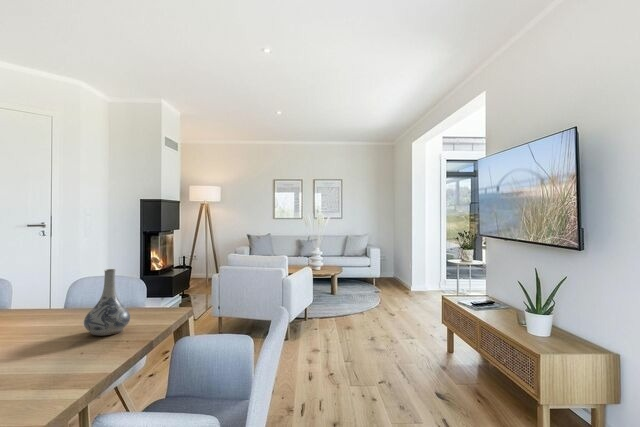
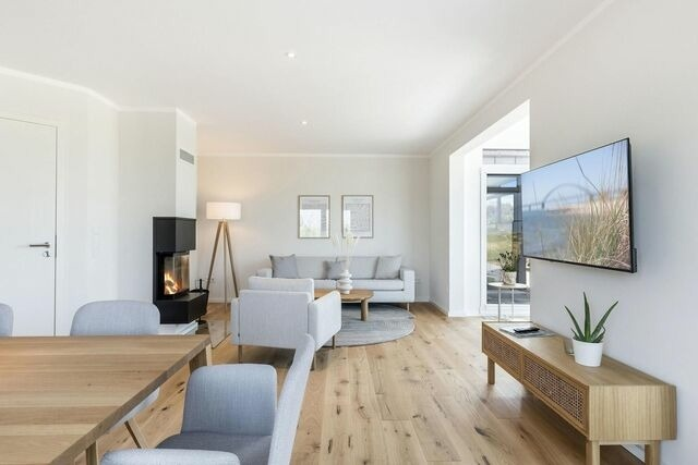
- decorative vase (107, 300)
